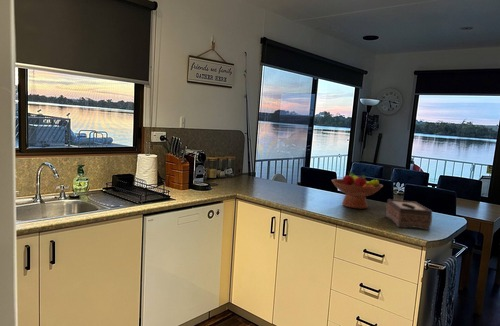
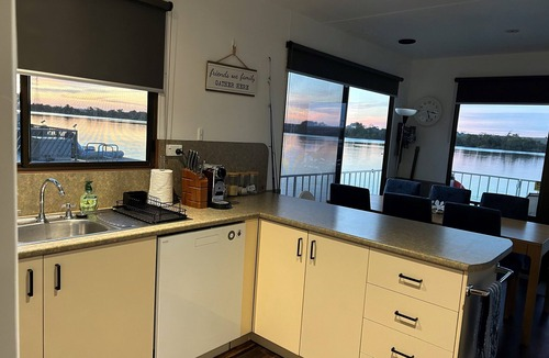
- fruit bowl (356, 189)
- tissue box (407, 213)
